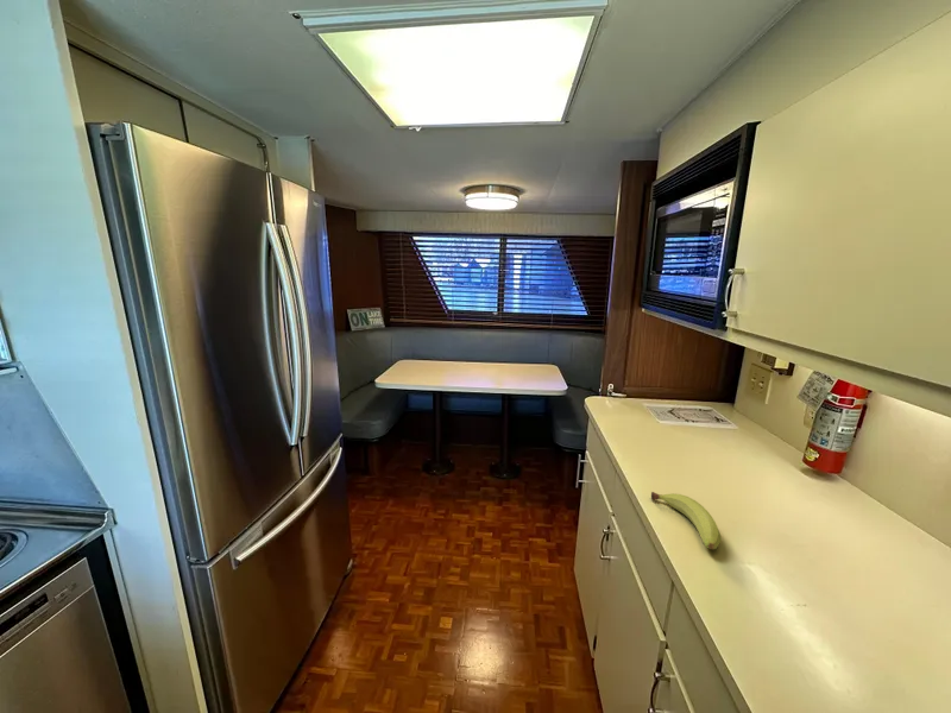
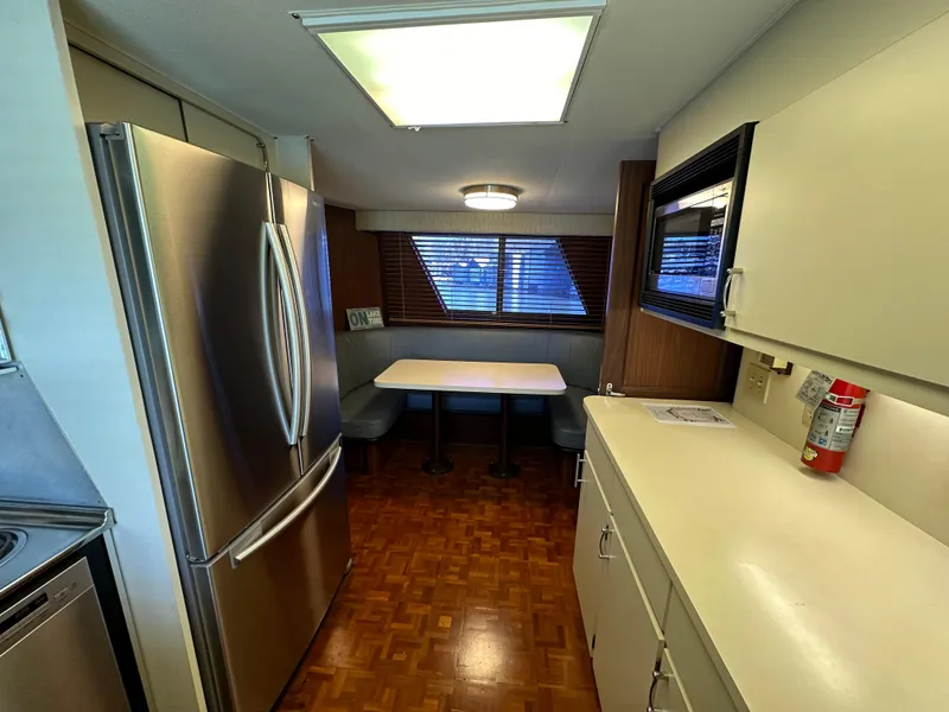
- fruit (686, 516)
